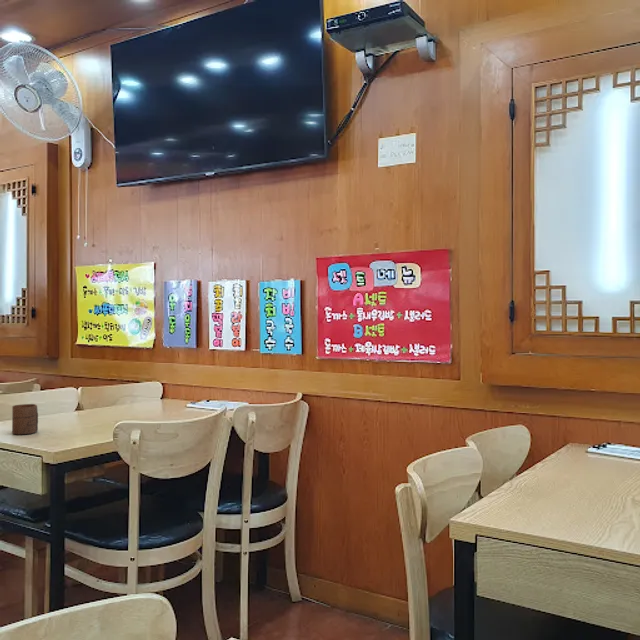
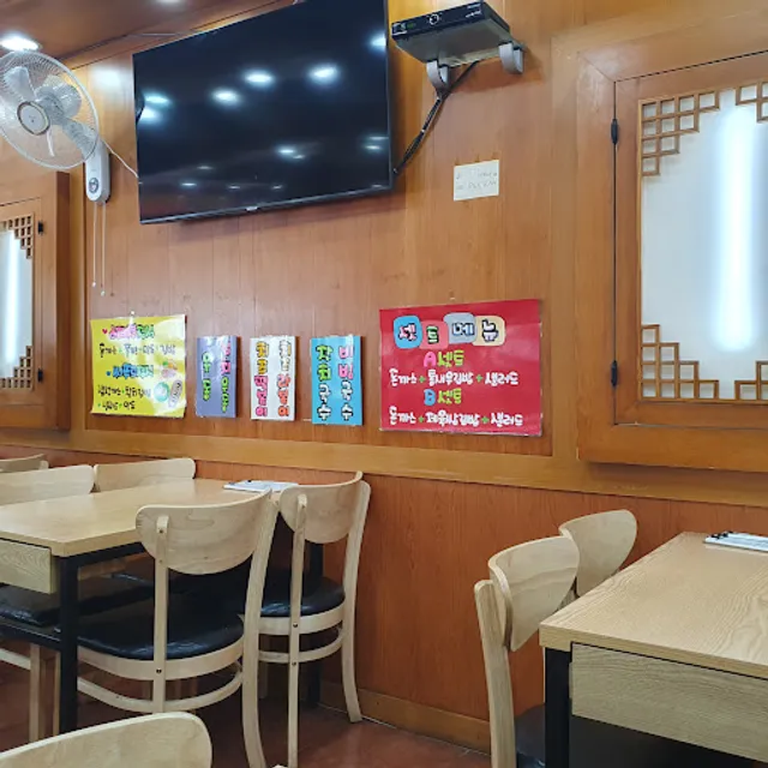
- cup (25, 418)
